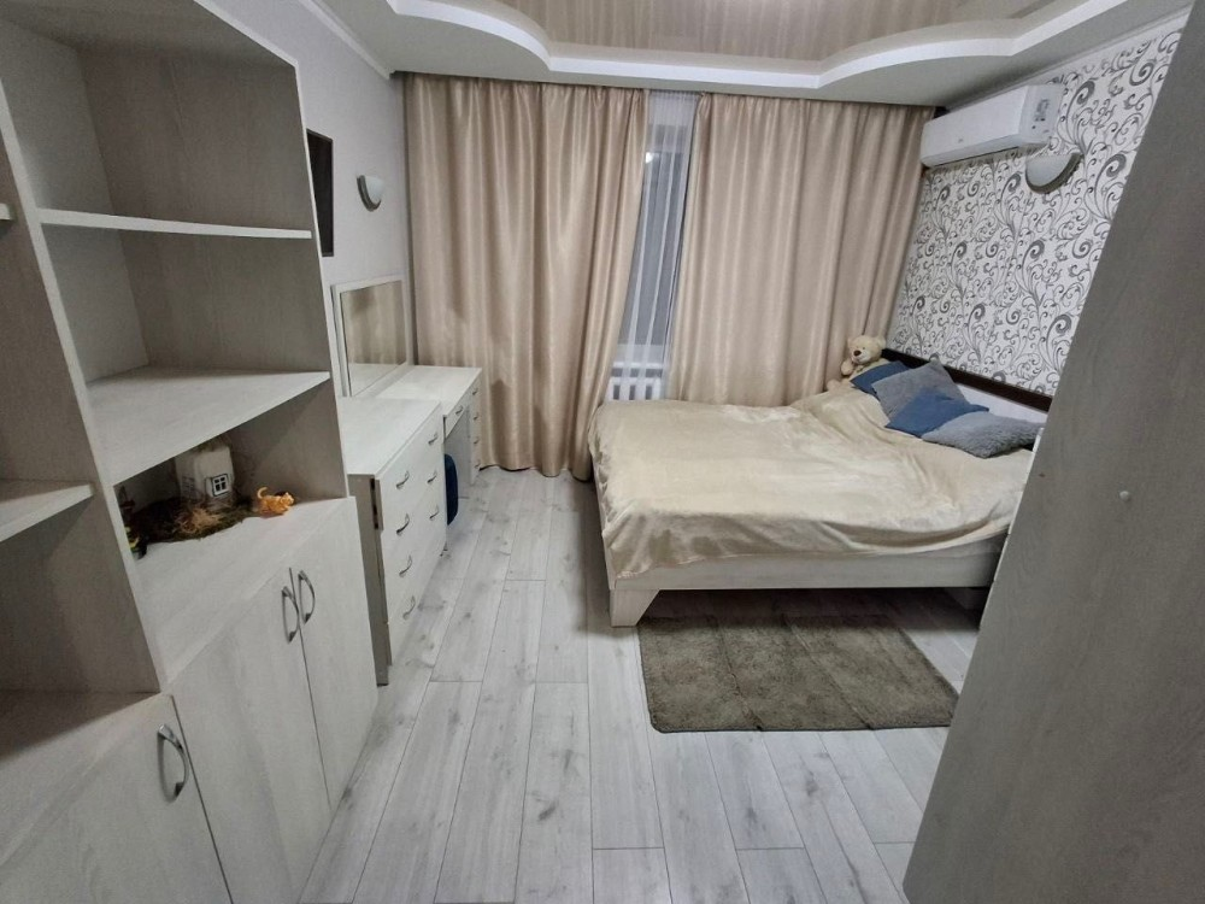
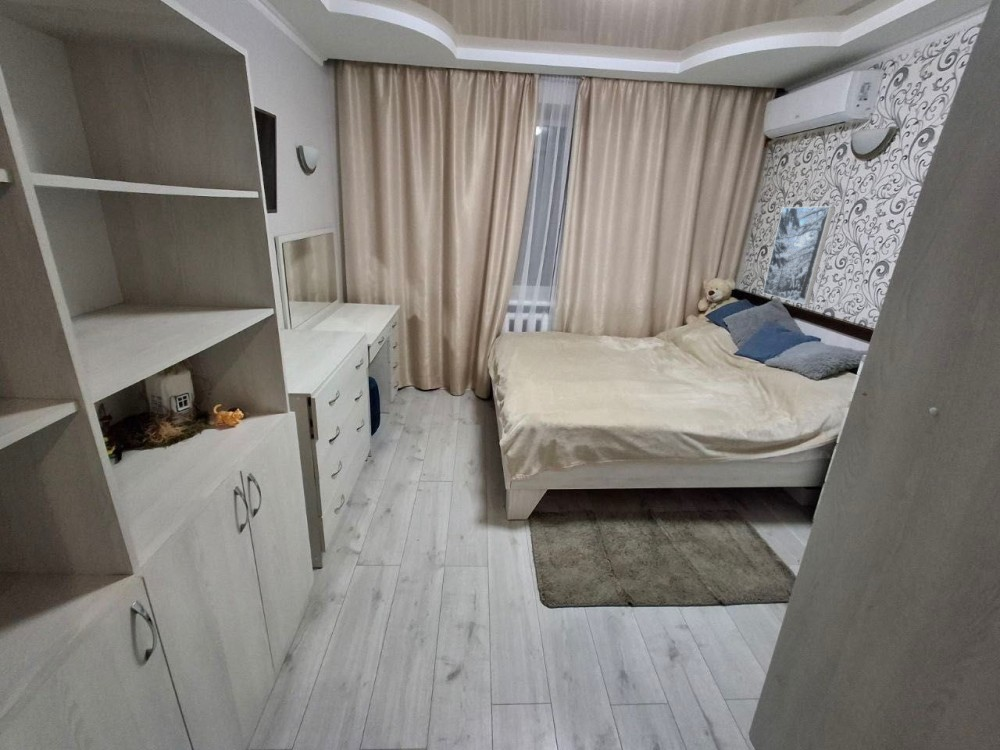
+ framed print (795, 254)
